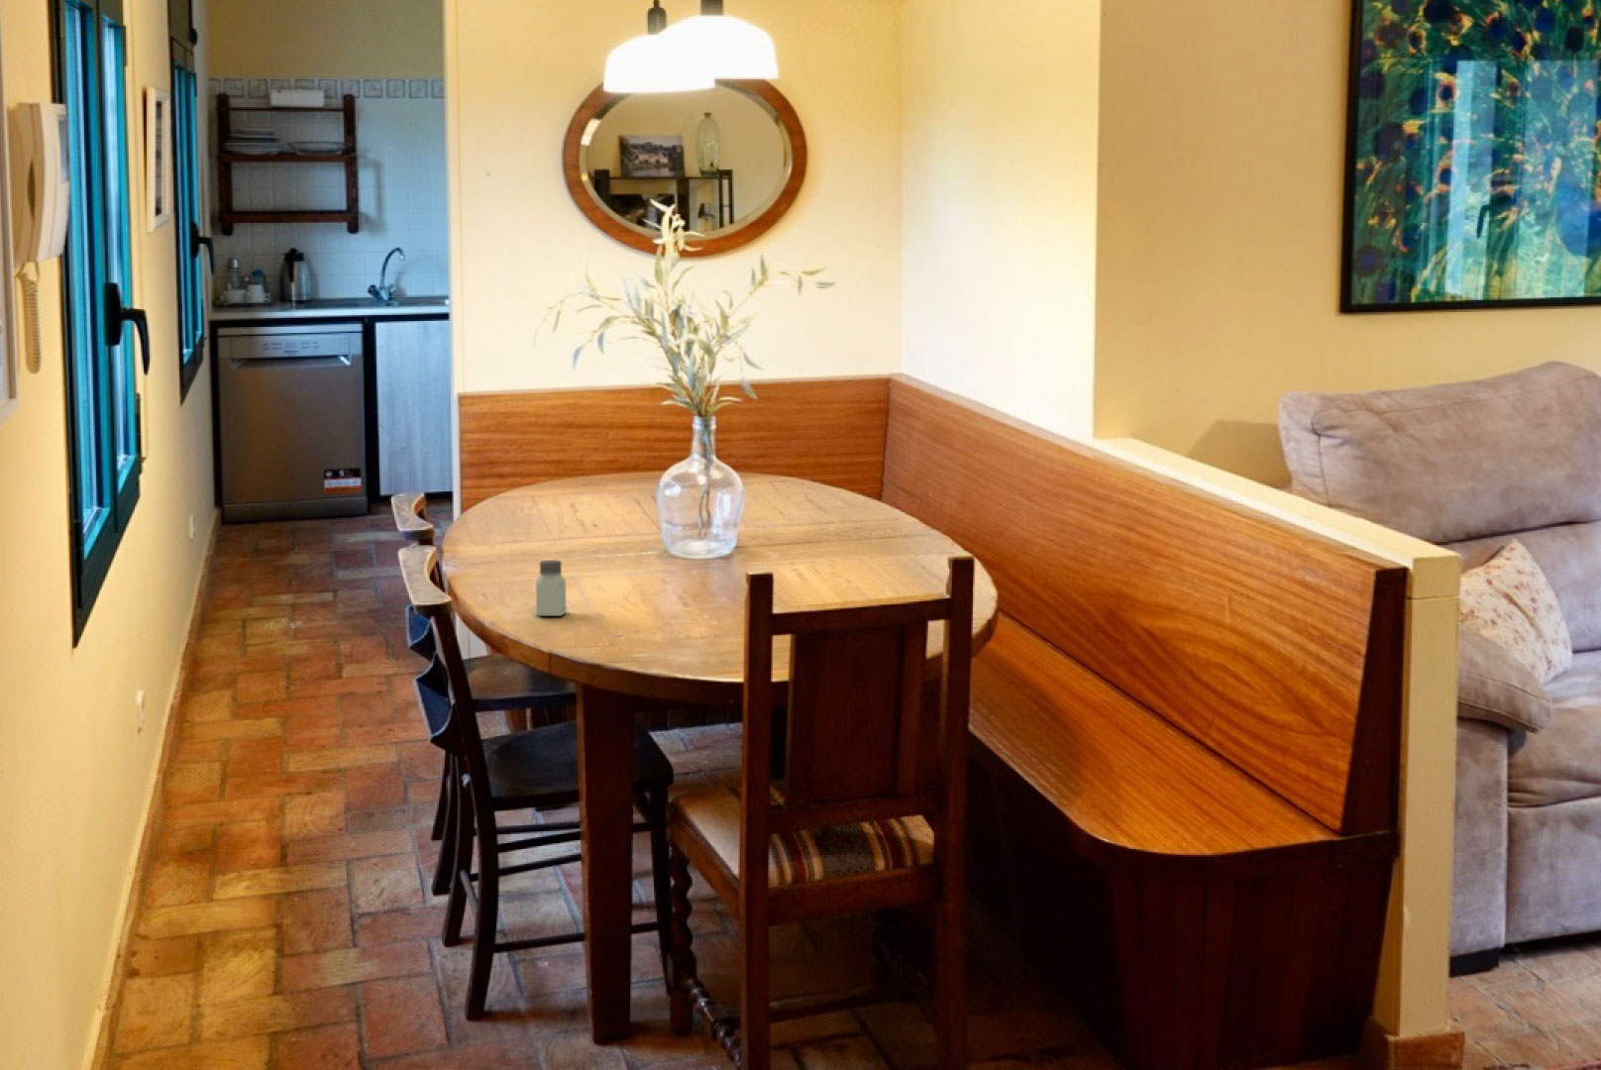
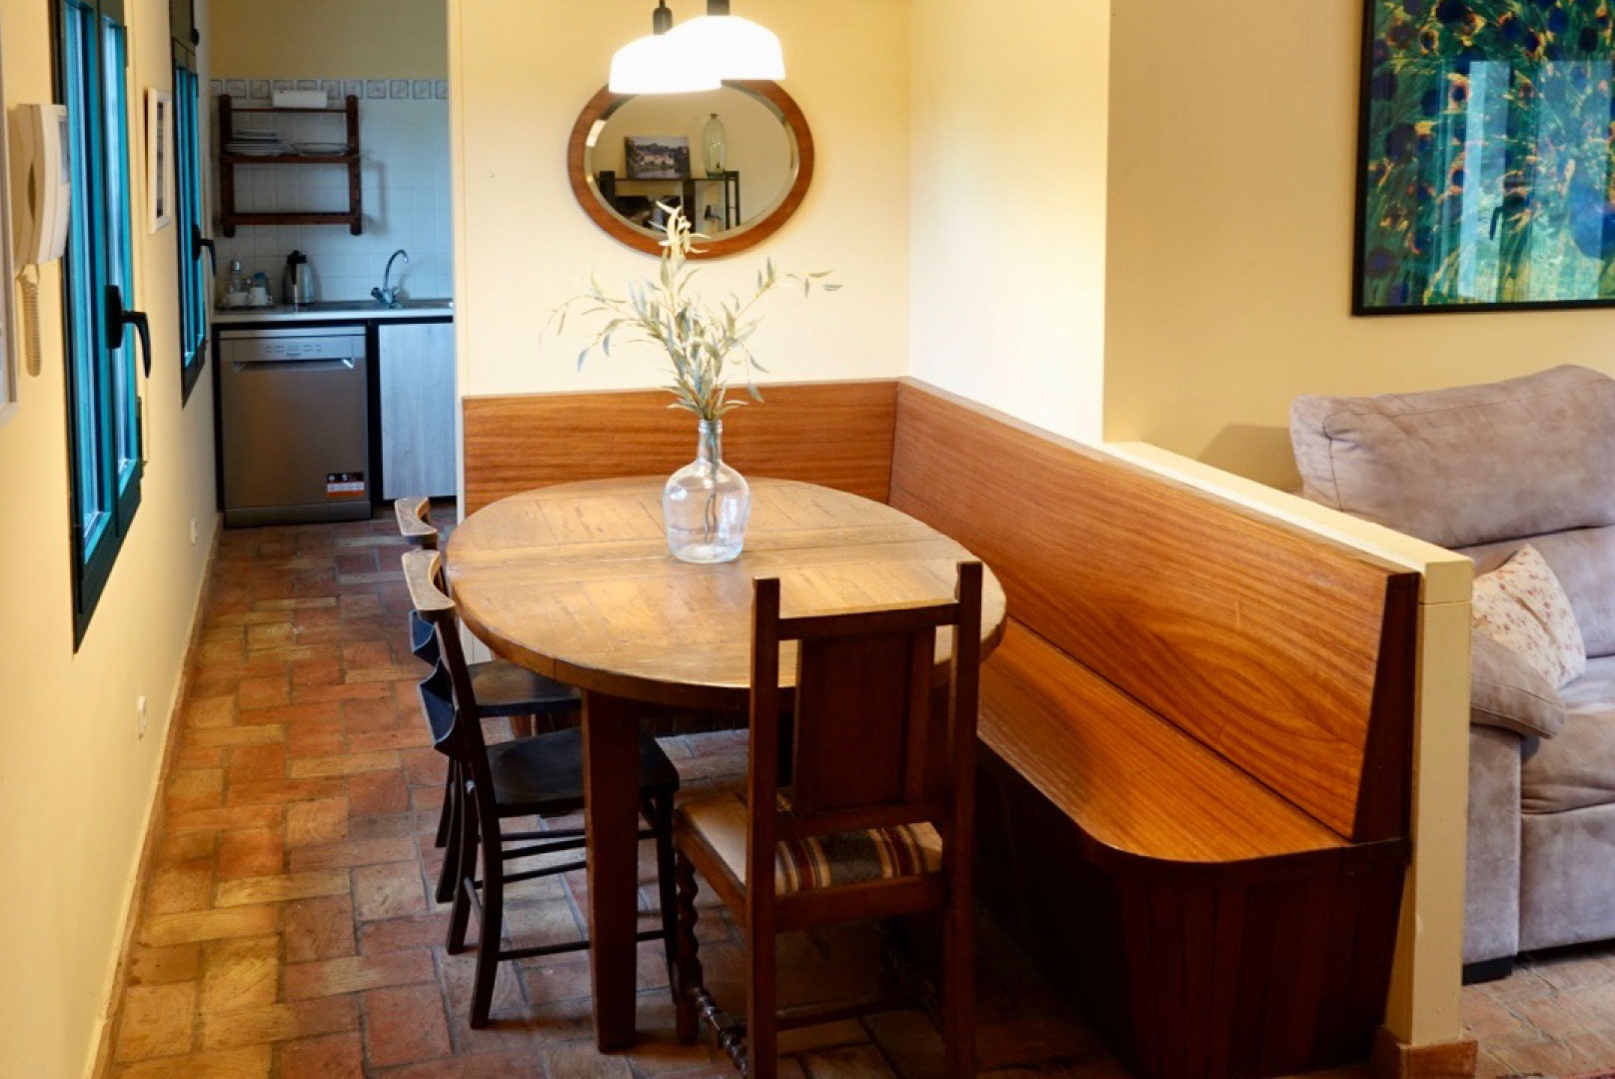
- saltshaker (550, 588)
